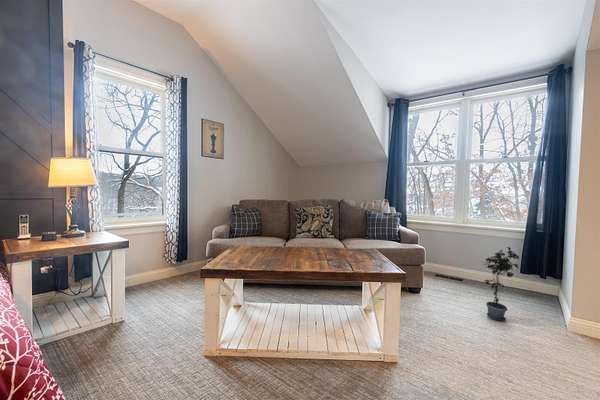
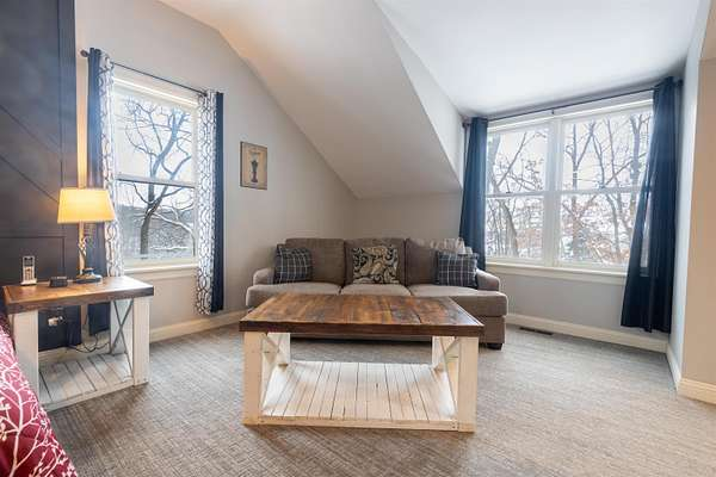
- potted plant (498, 283)
